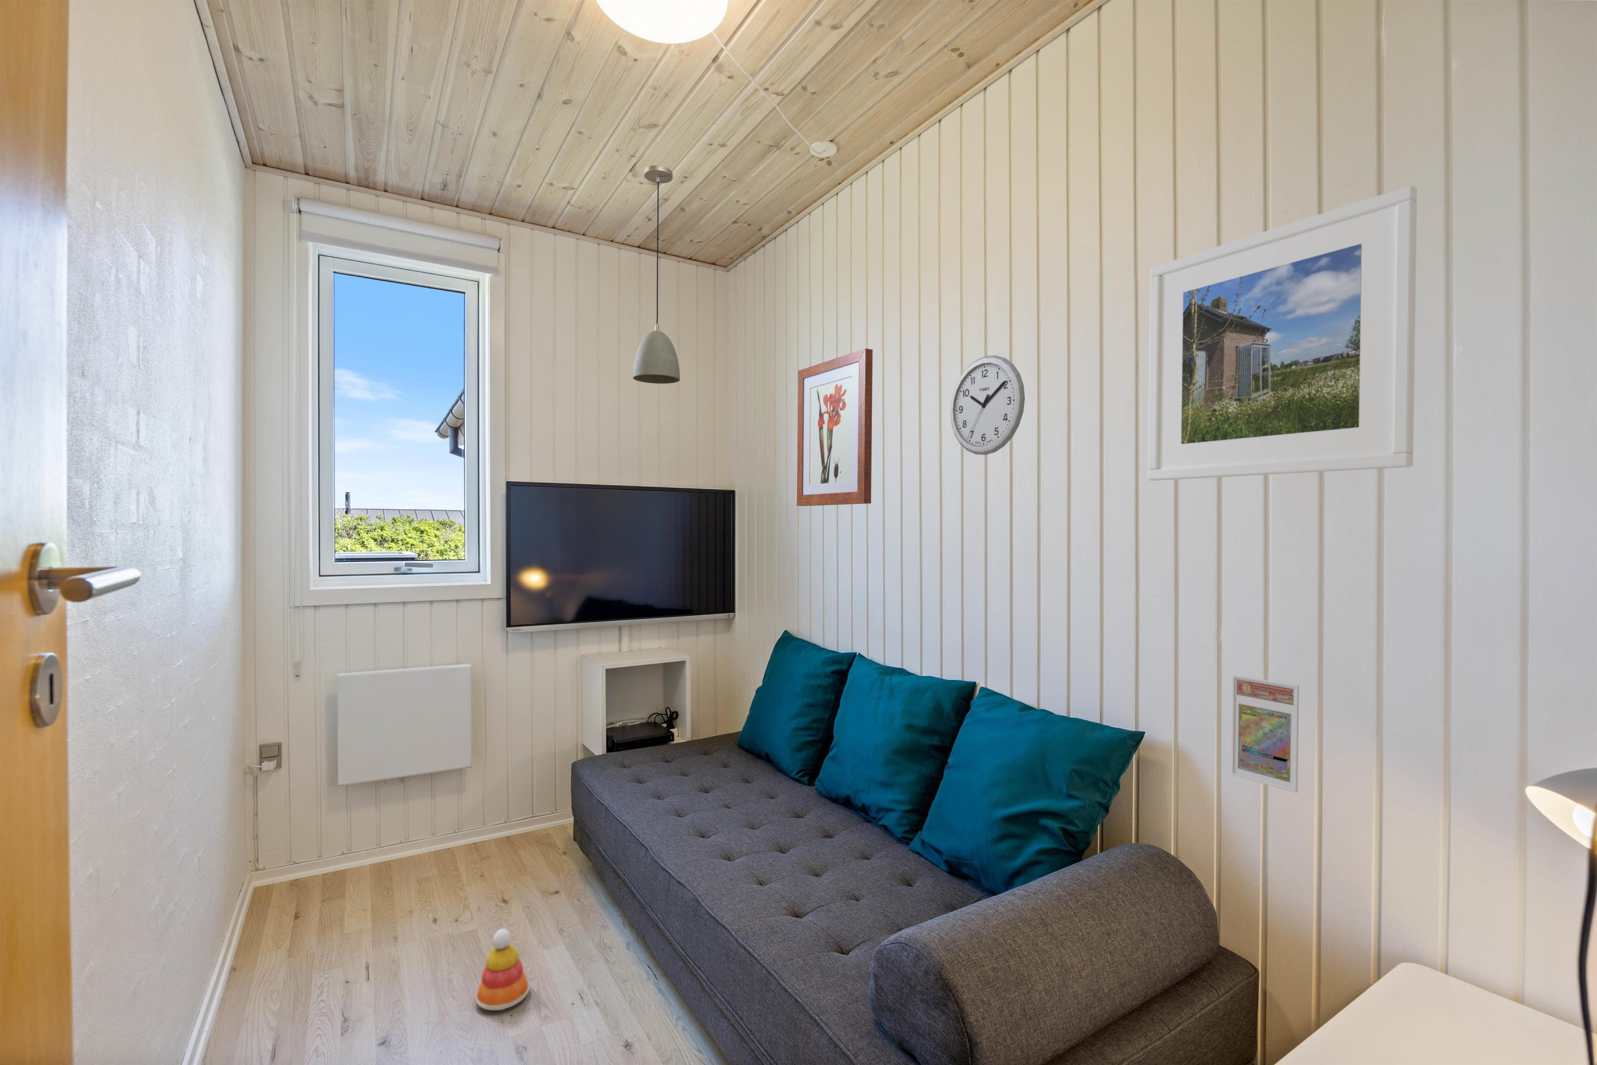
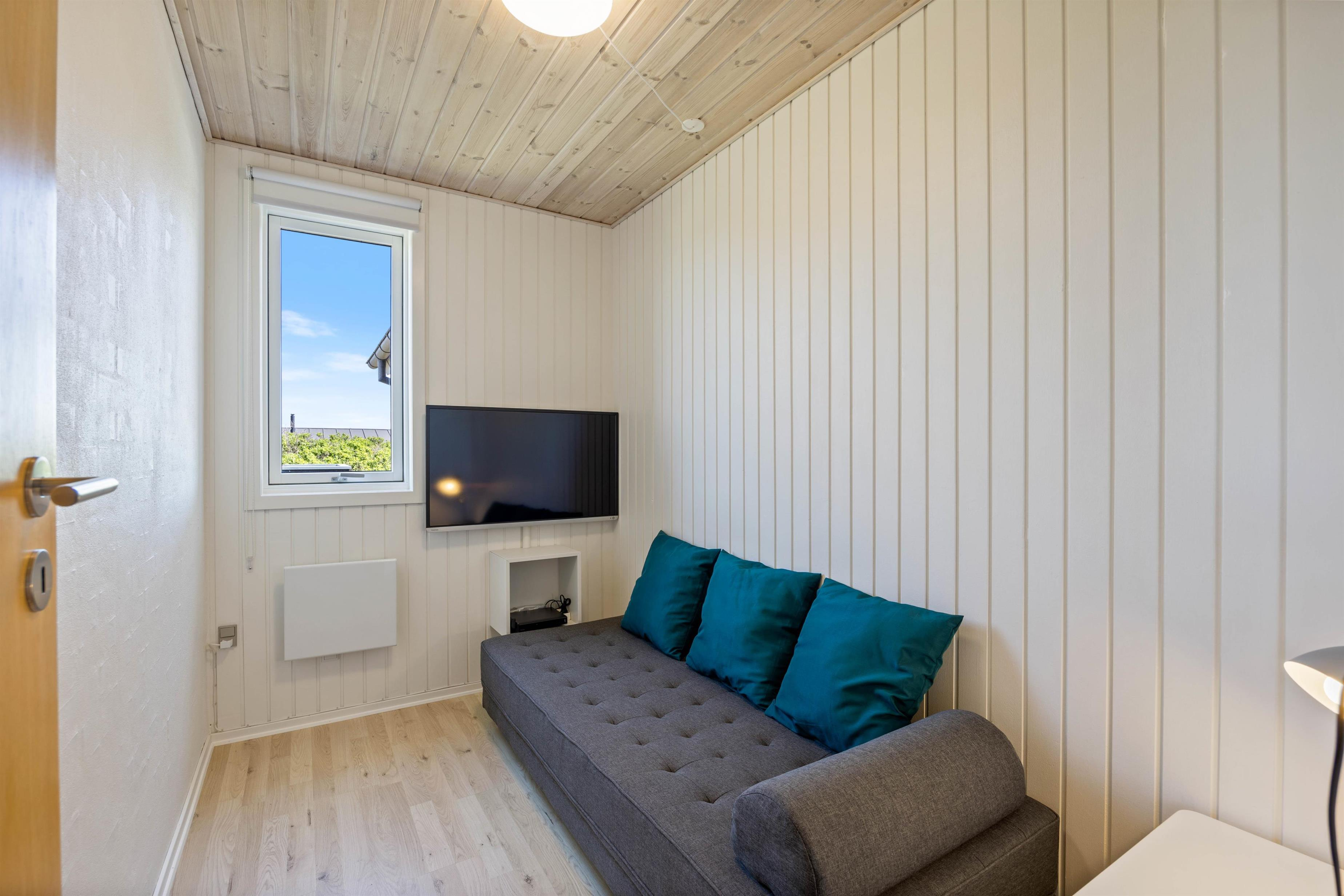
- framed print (1264, 353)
- light fixture (657, 276)
- wall clock (984, 405)
- wall art (832, 433)
- stacking toy (503, 963)
- trading card display case (1264, 732)
